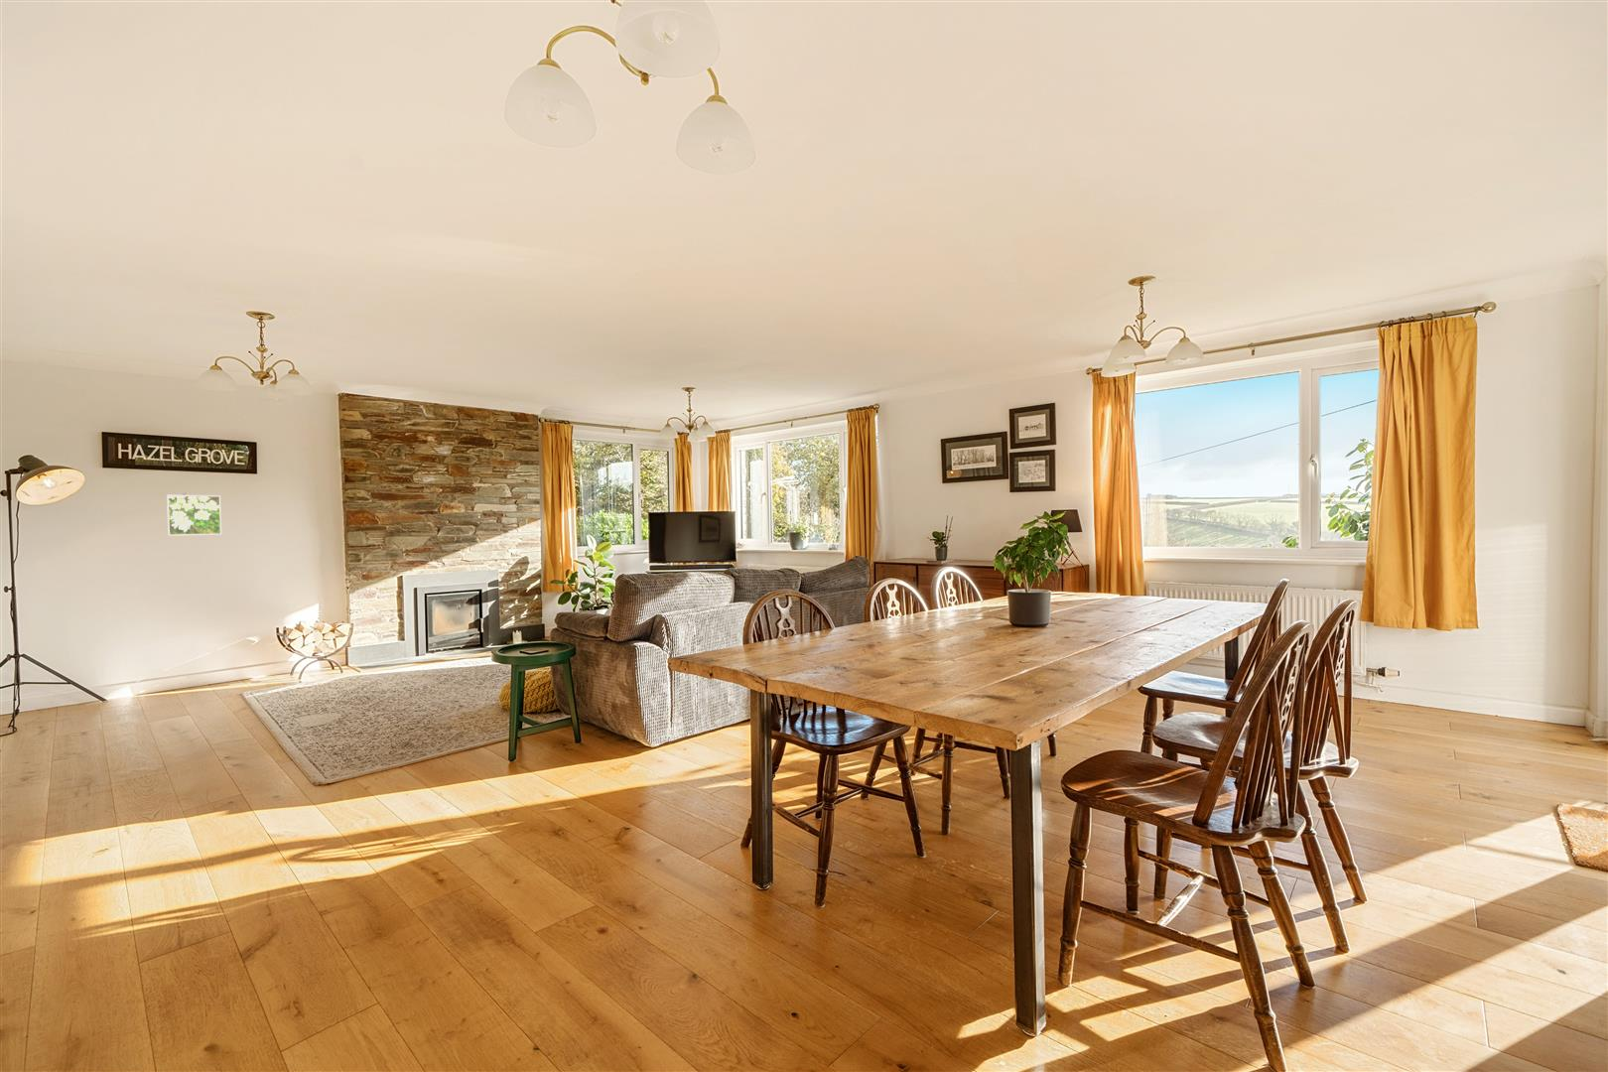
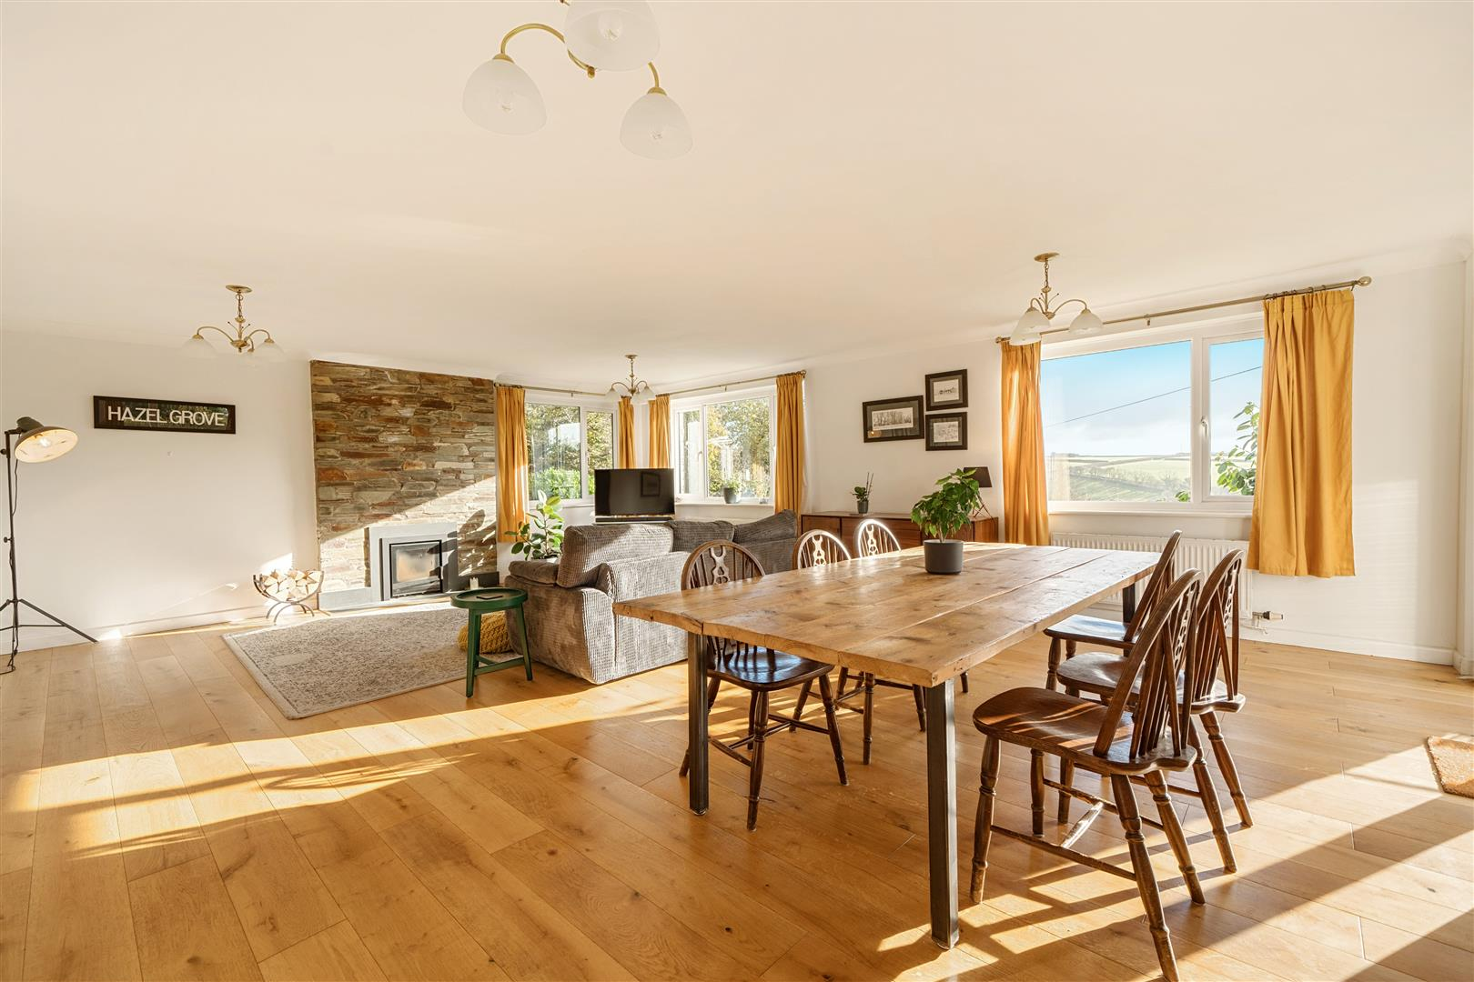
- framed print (195, 516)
